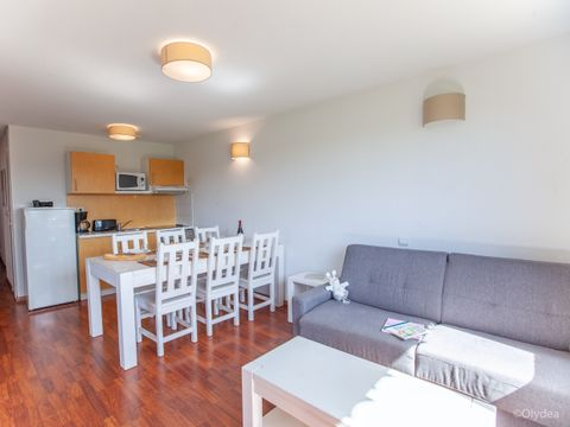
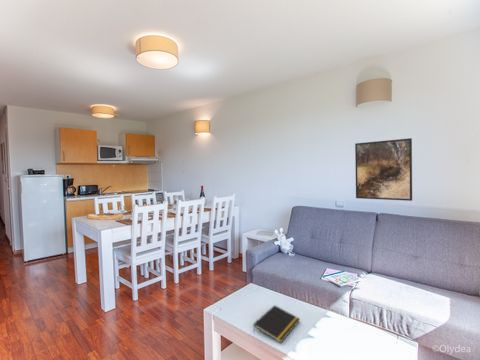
+ notepad (277, 322)
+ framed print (382, 170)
